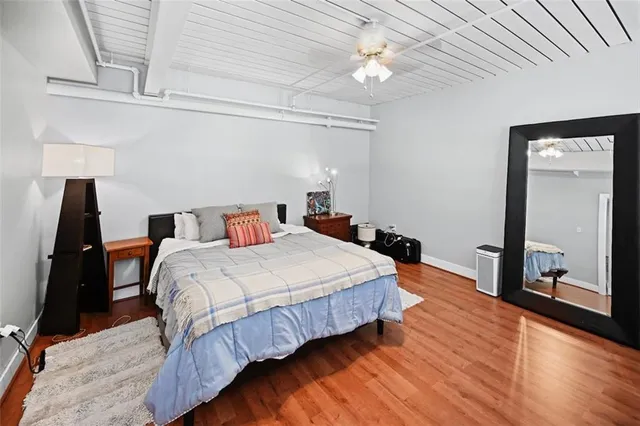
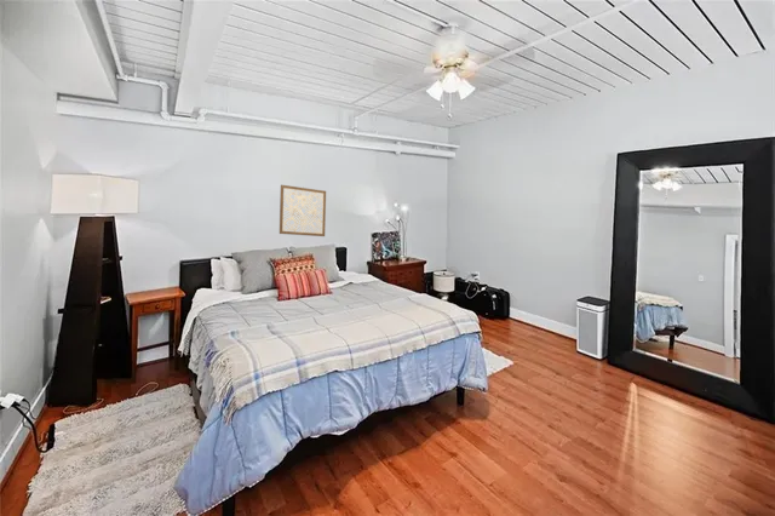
+ wall art (302, 212)
